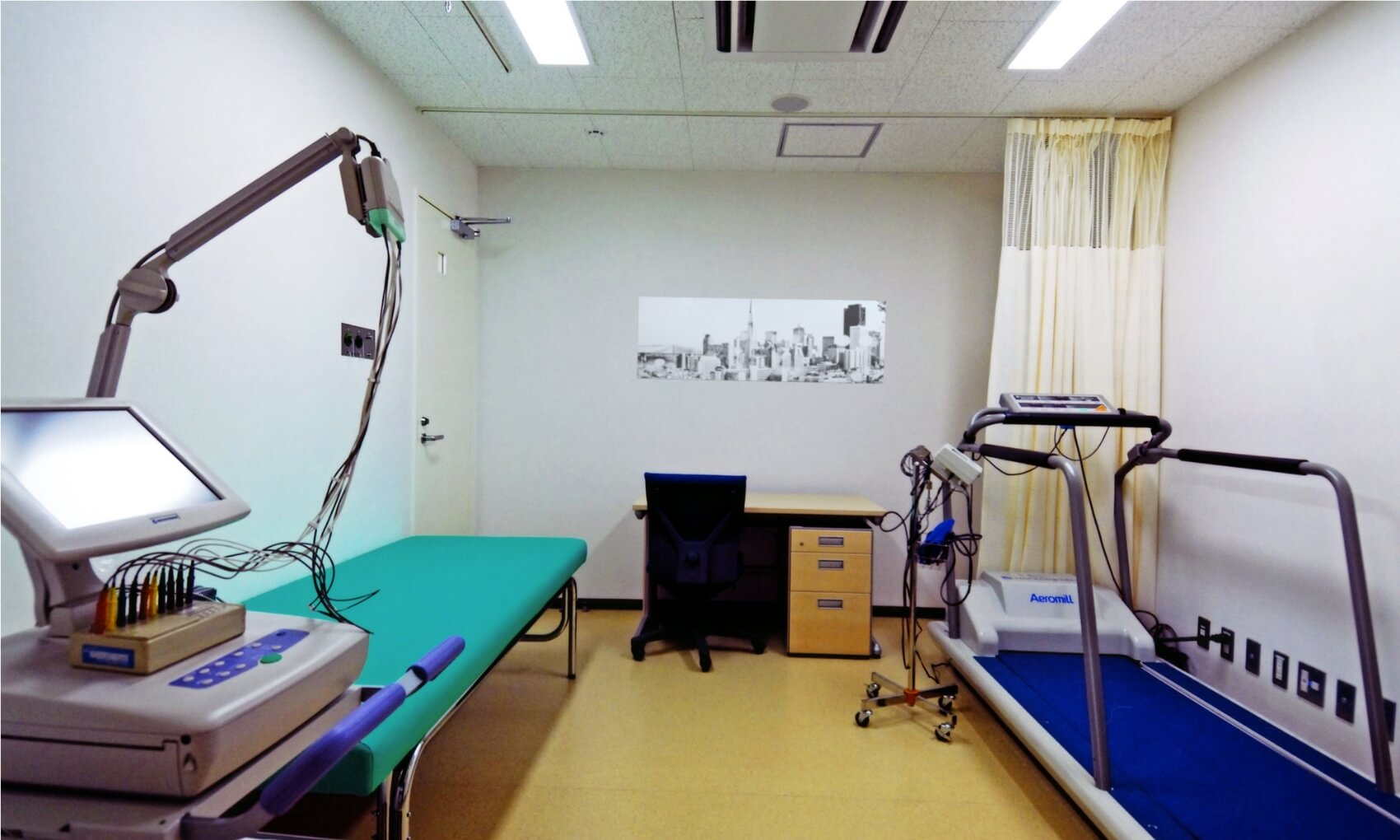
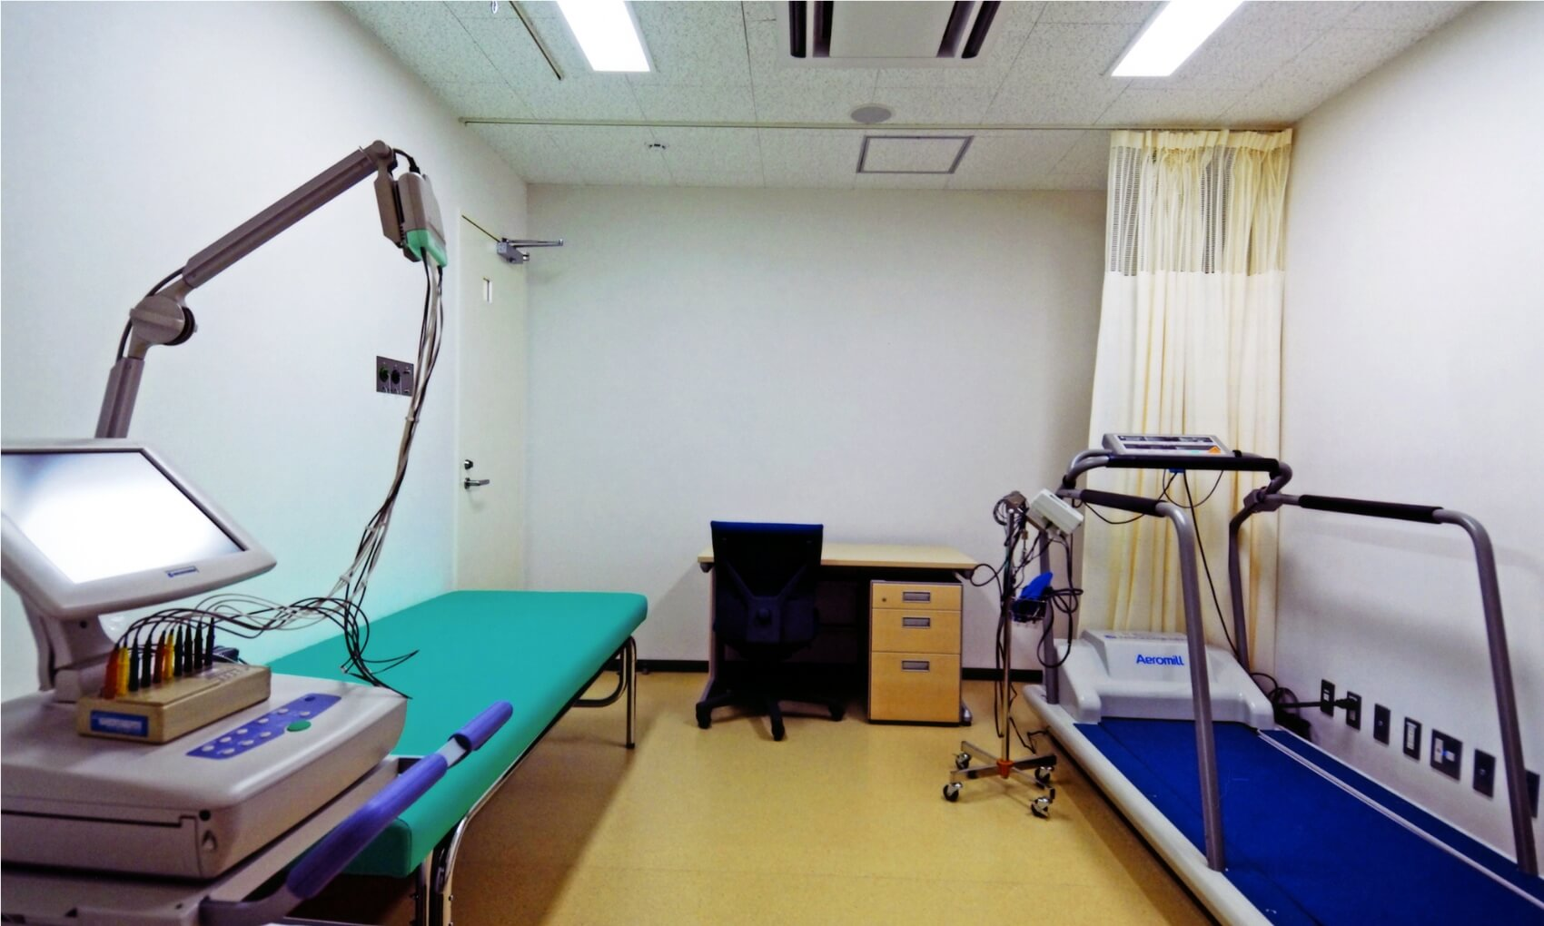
- wall art (759, 340)
